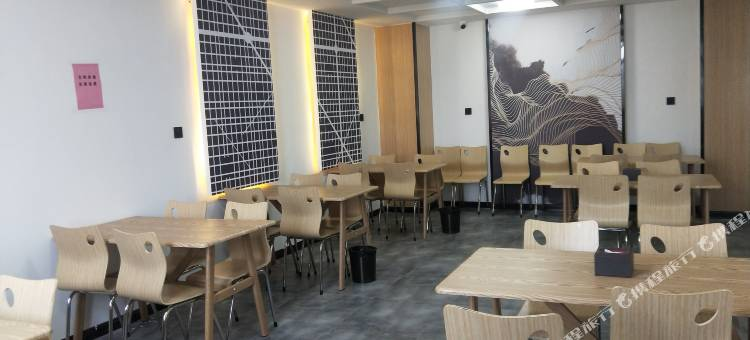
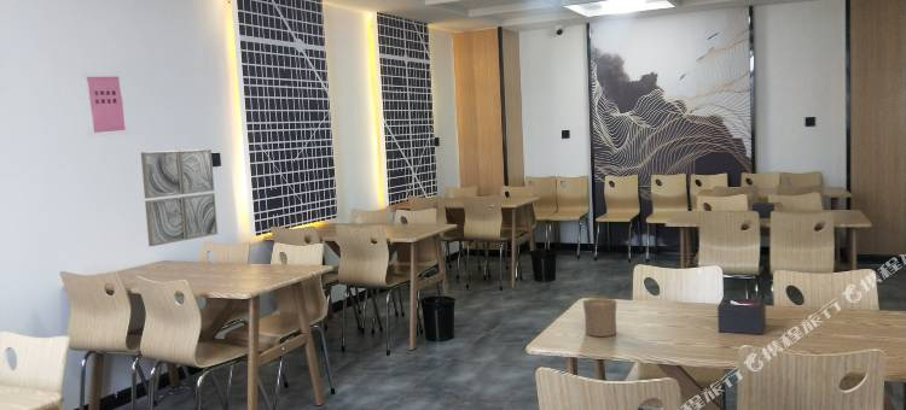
+ wall art (181, 197)
+ cup (599, 316)
